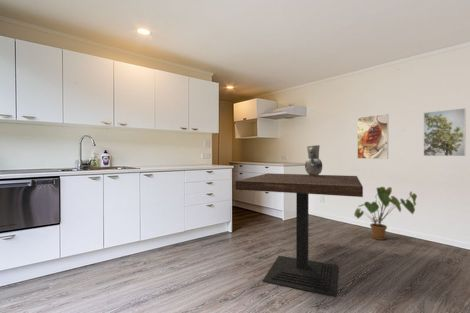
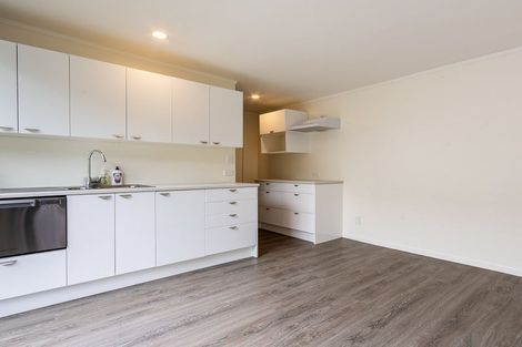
- house plant (386, 213)
- vase (313, 160)
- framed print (443, 133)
- dining table (302, 225)
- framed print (372, 137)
